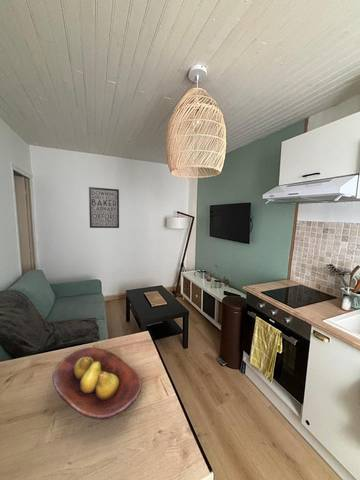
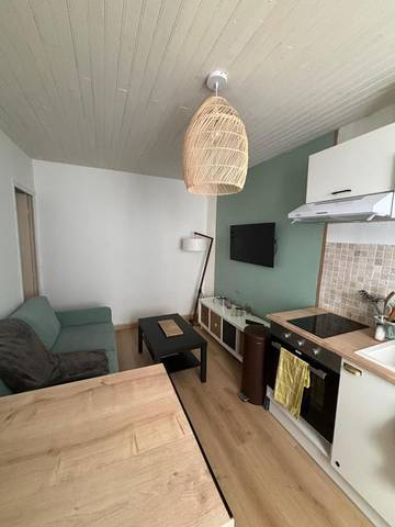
- wall art (104, 208)
- fruit bowl (96, 376)
